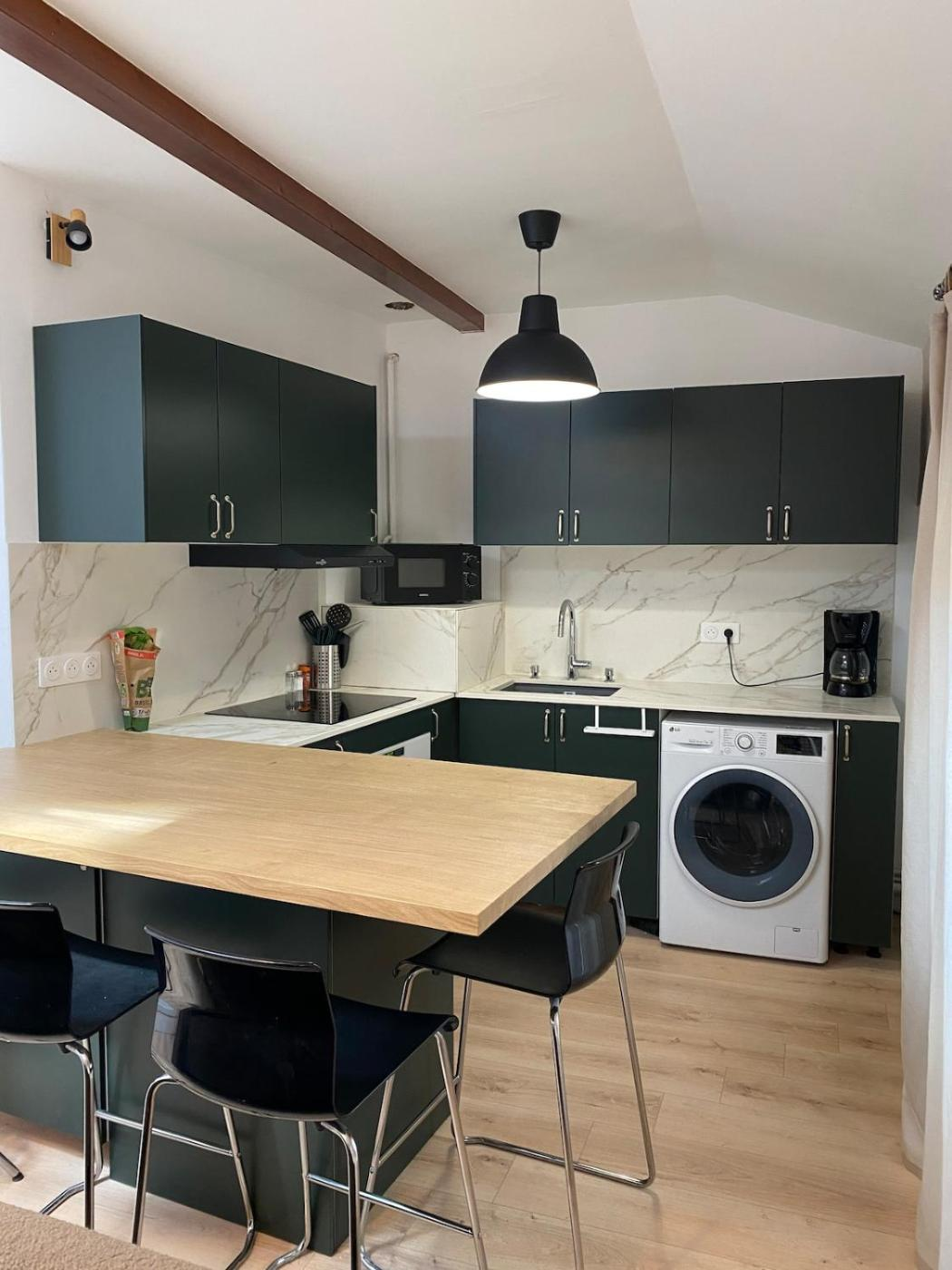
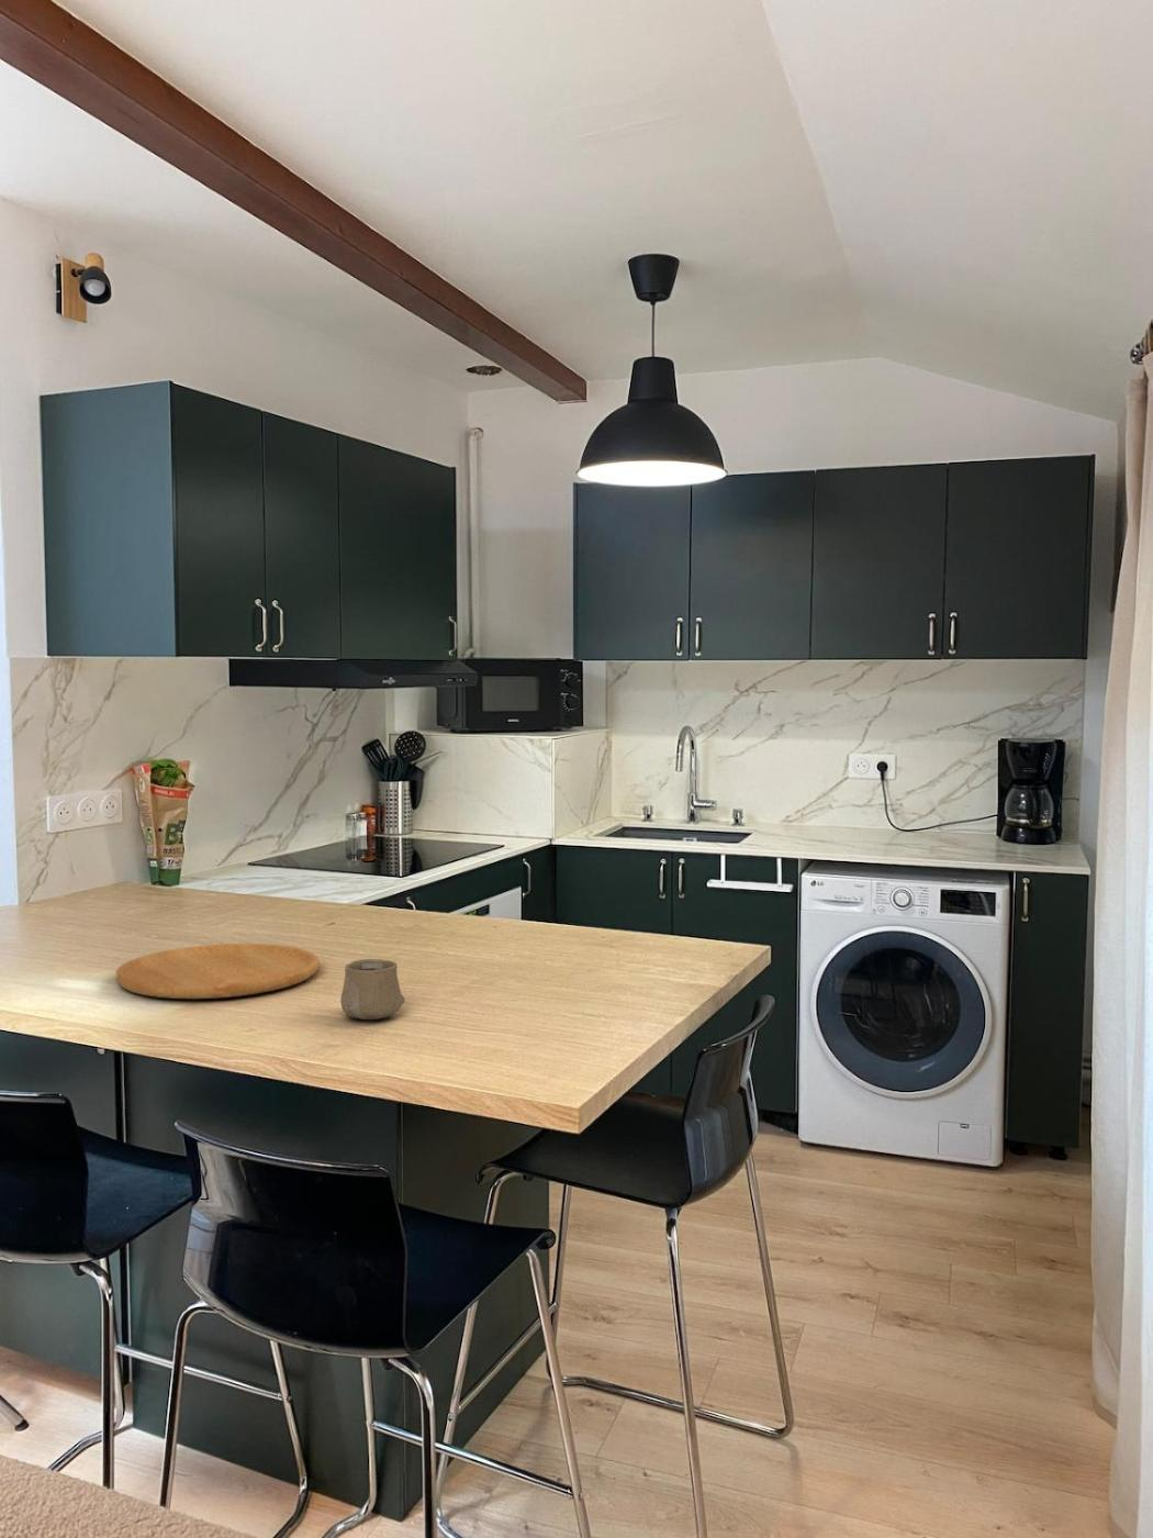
+ cutting board (219, 969)
+ cup (371, 989)
